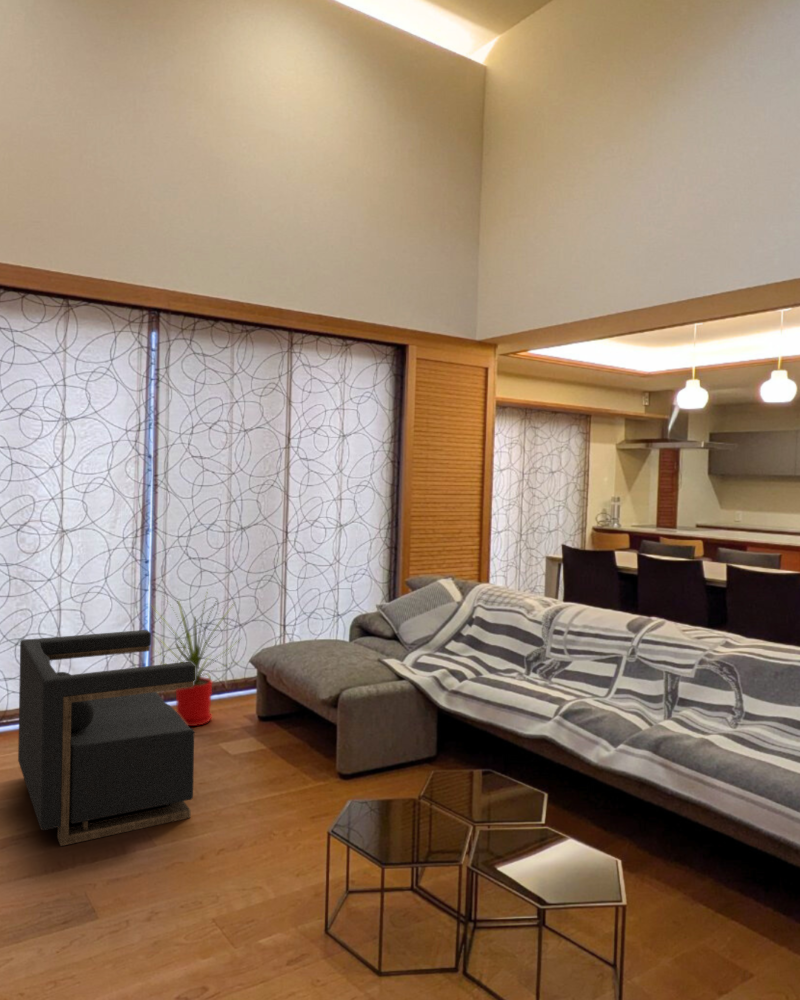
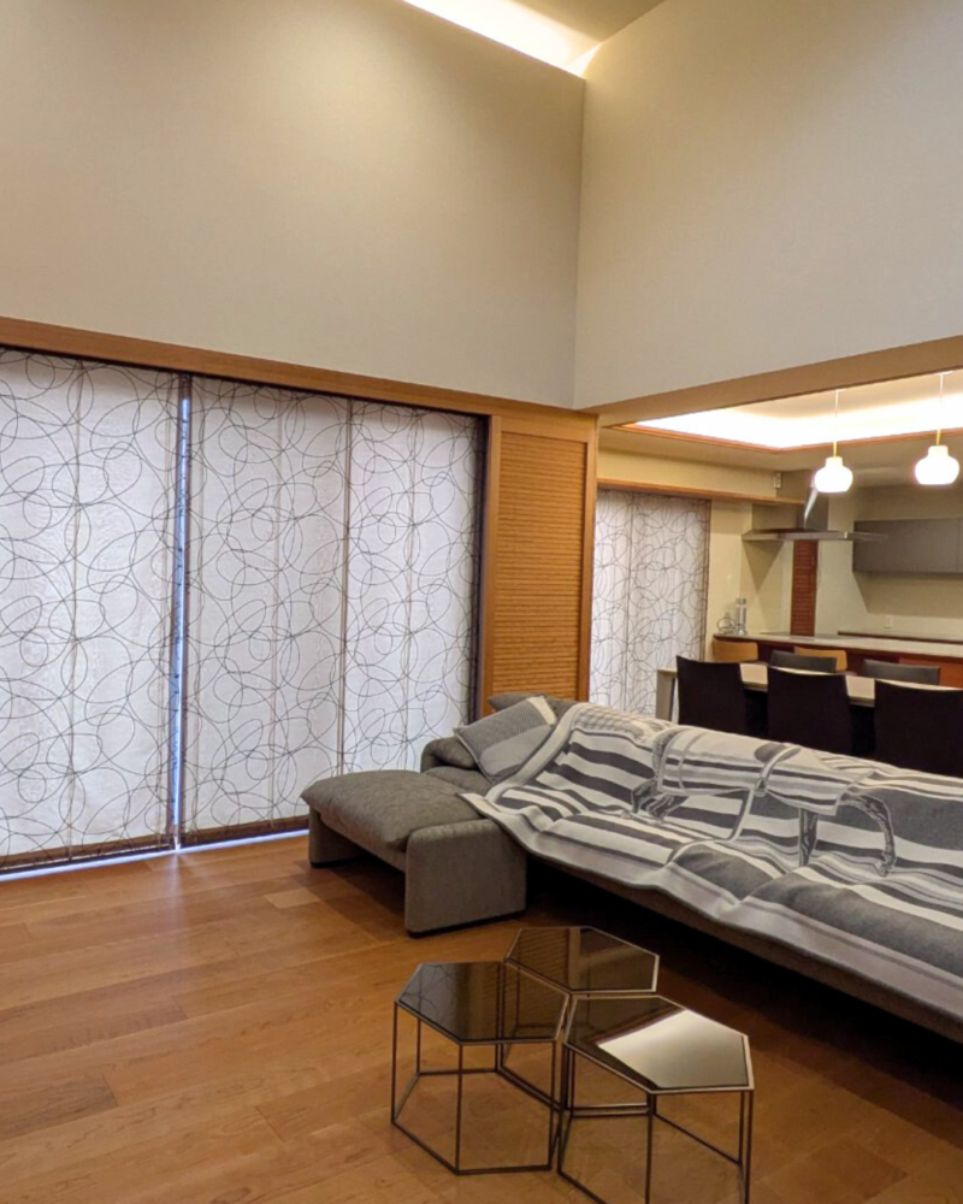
- house plant (194, 656)
- armchair (102, 723)
